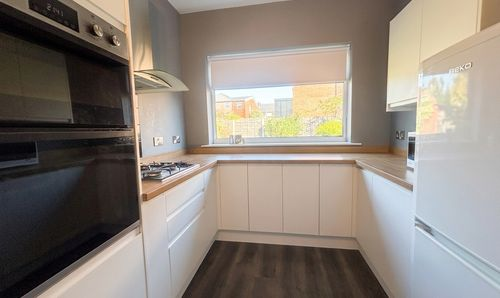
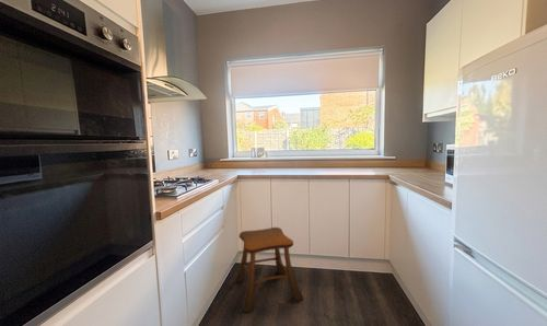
+ stool (265, 260)
